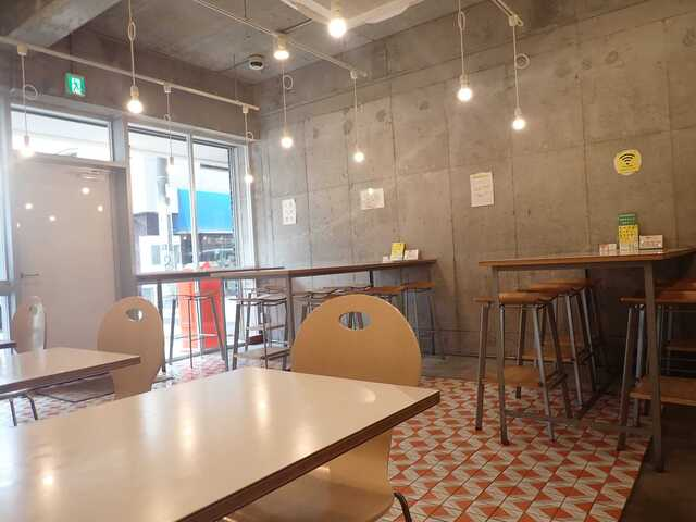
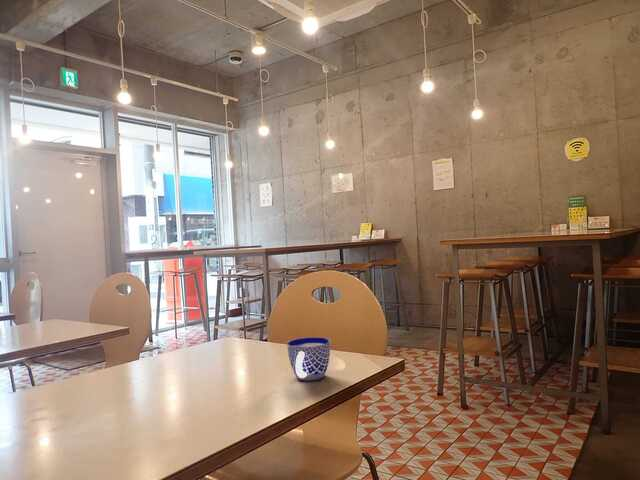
+ cup (307, 360)
